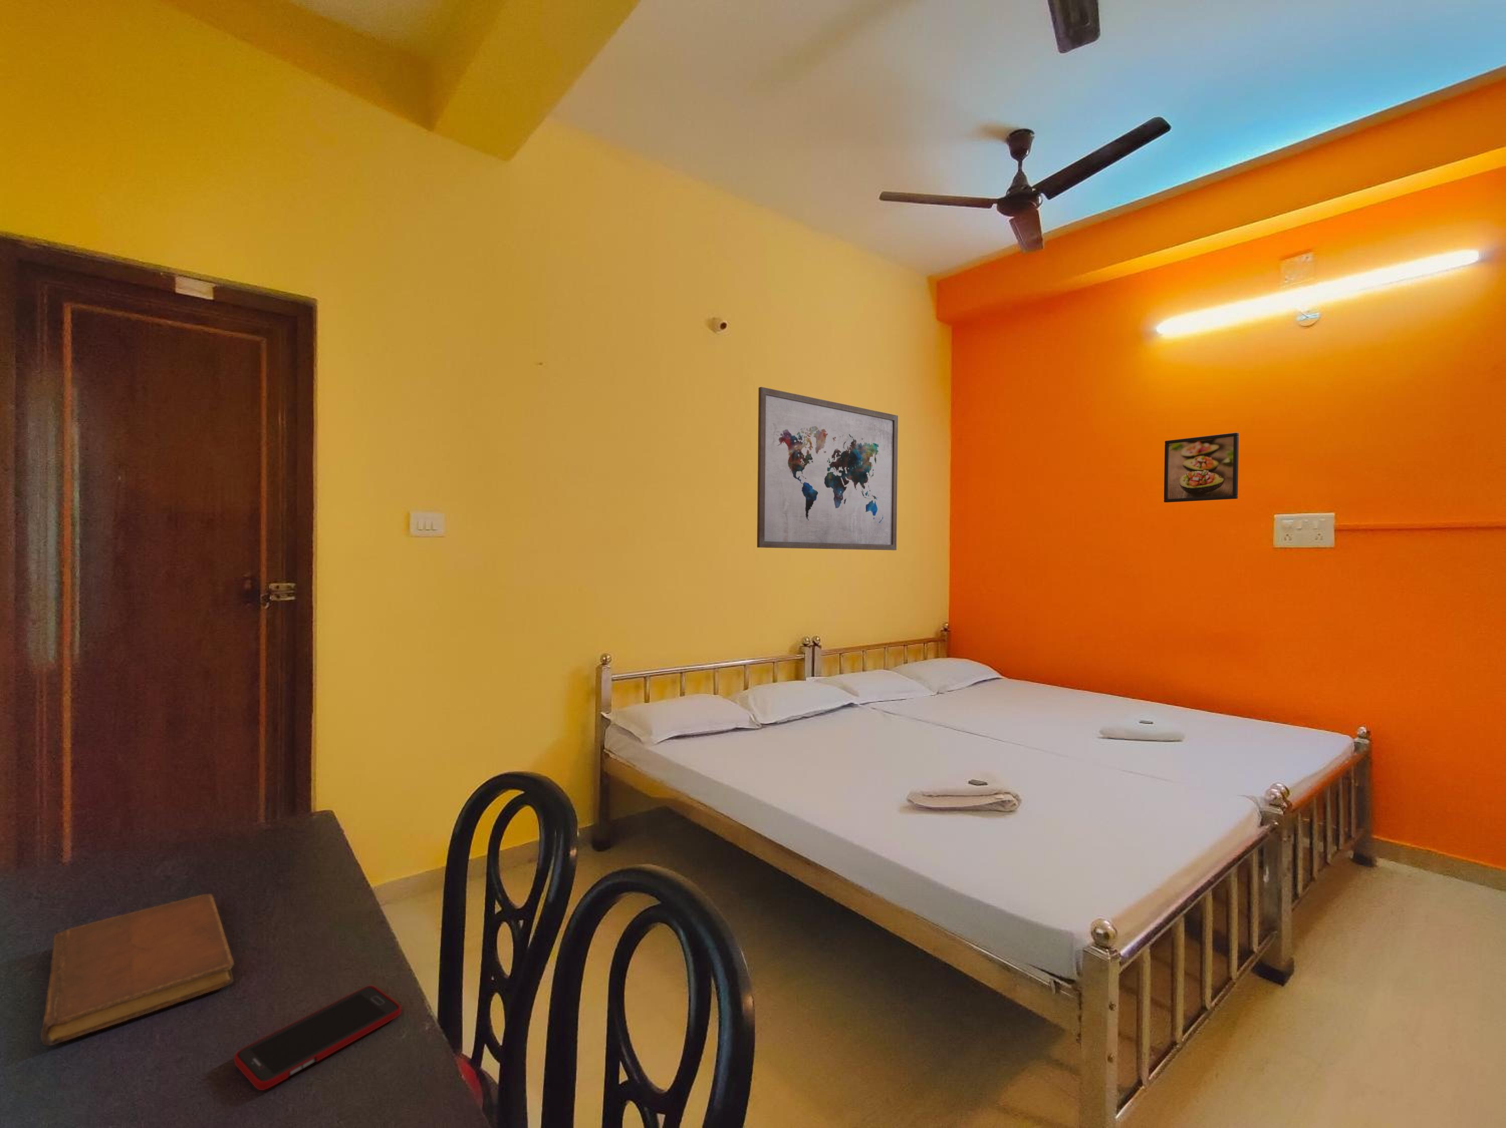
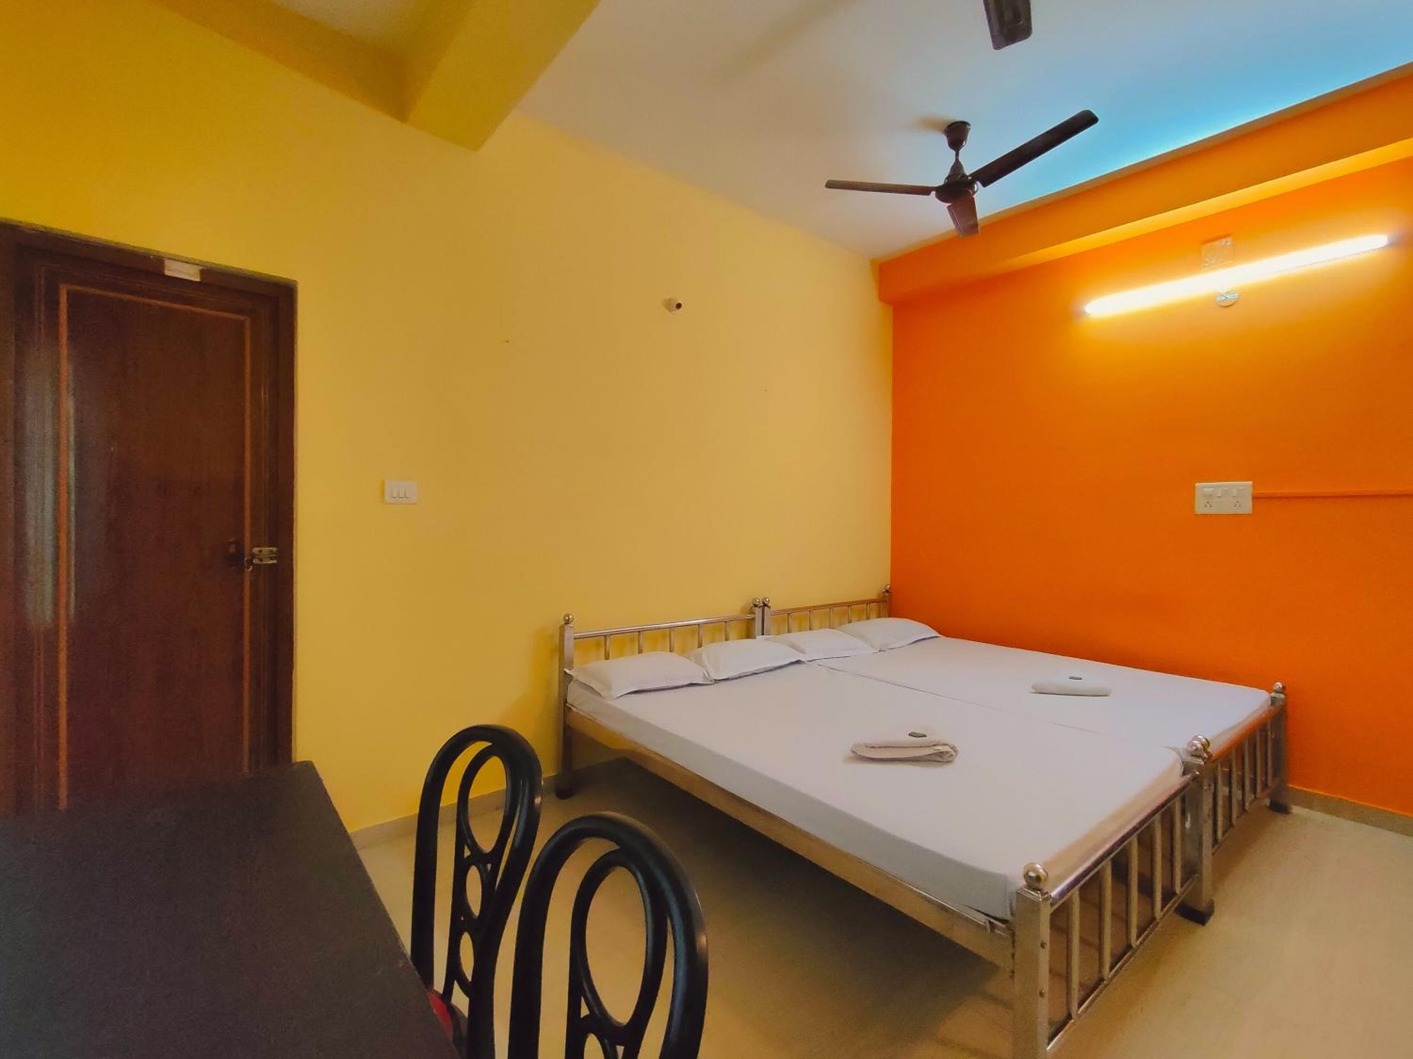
- wall art (834, 476)
- notebook (141, 957)
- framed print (1200, 469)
- cell phone (321, 1033)
